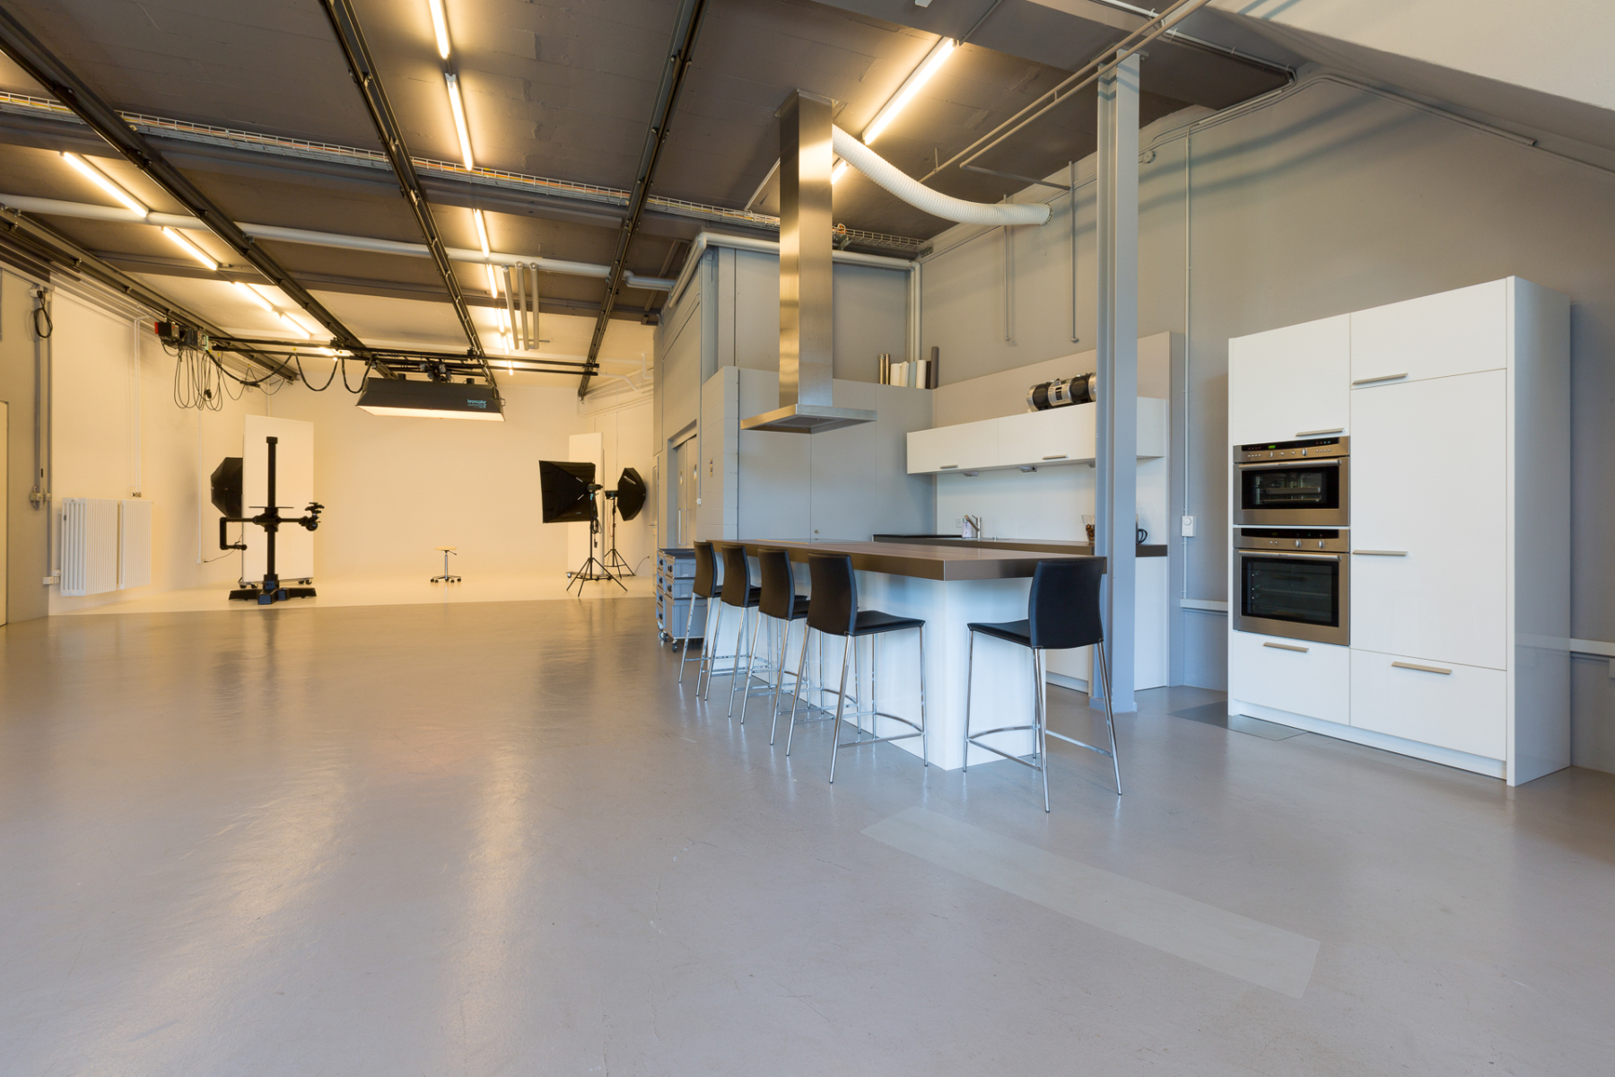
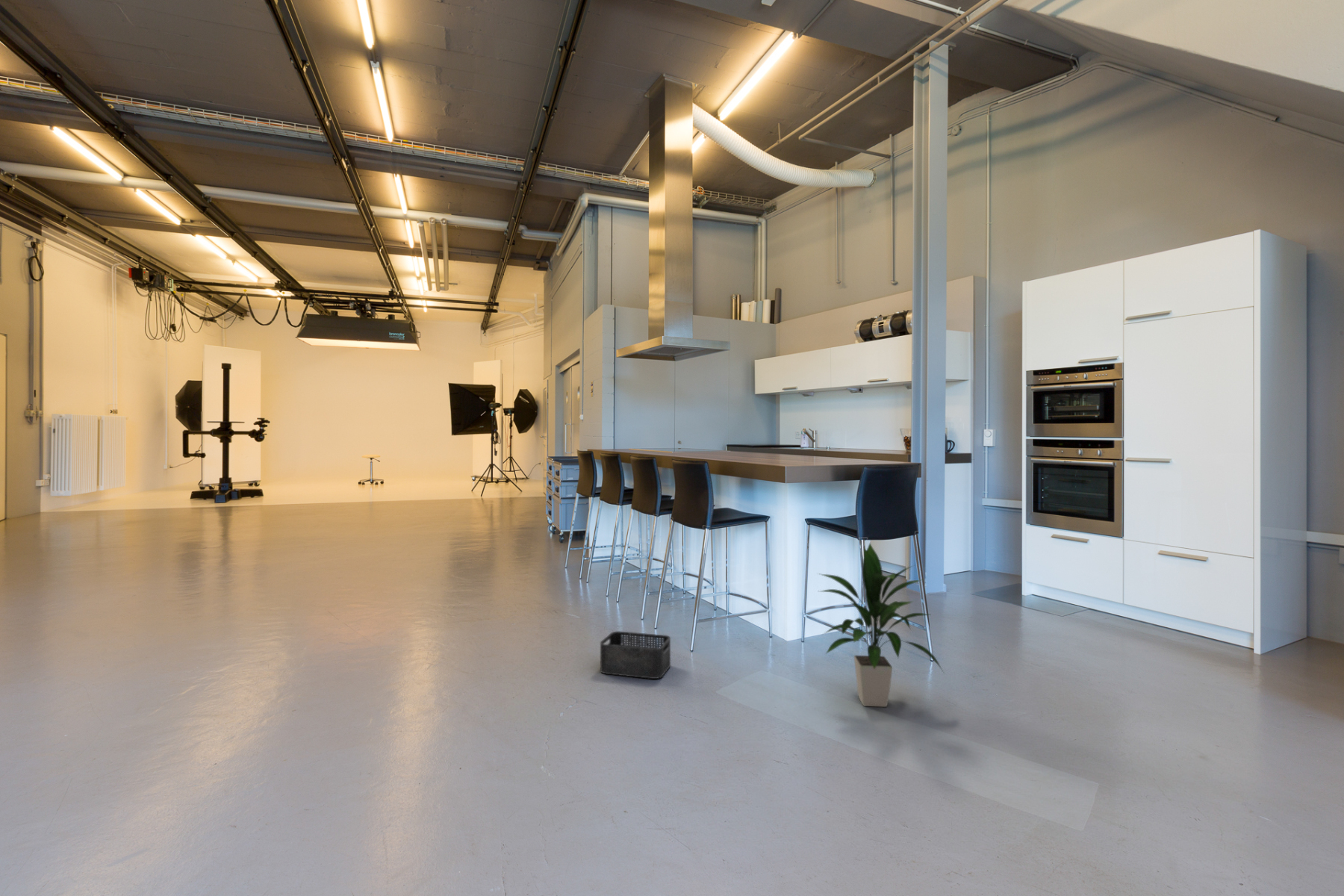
+ indoor plant (880, 626)
+ storage bin (635, 654)
